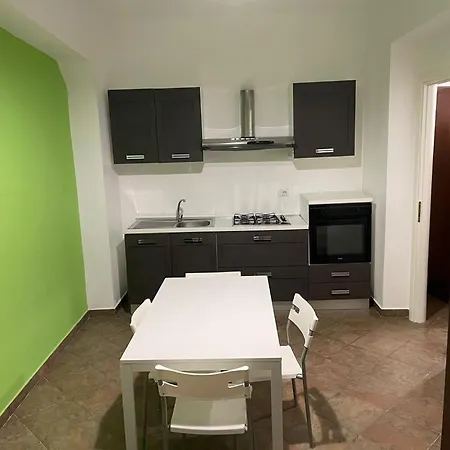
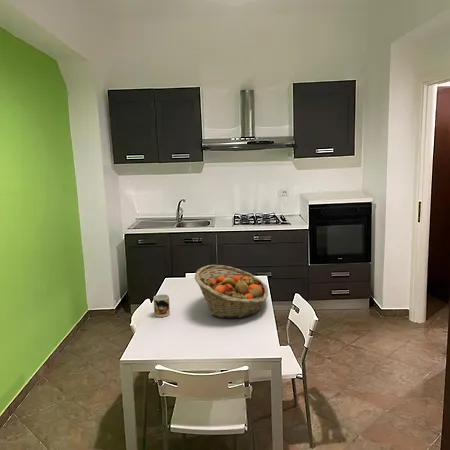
+ mug (162, 304)
+ fruit basket (232, 289)
